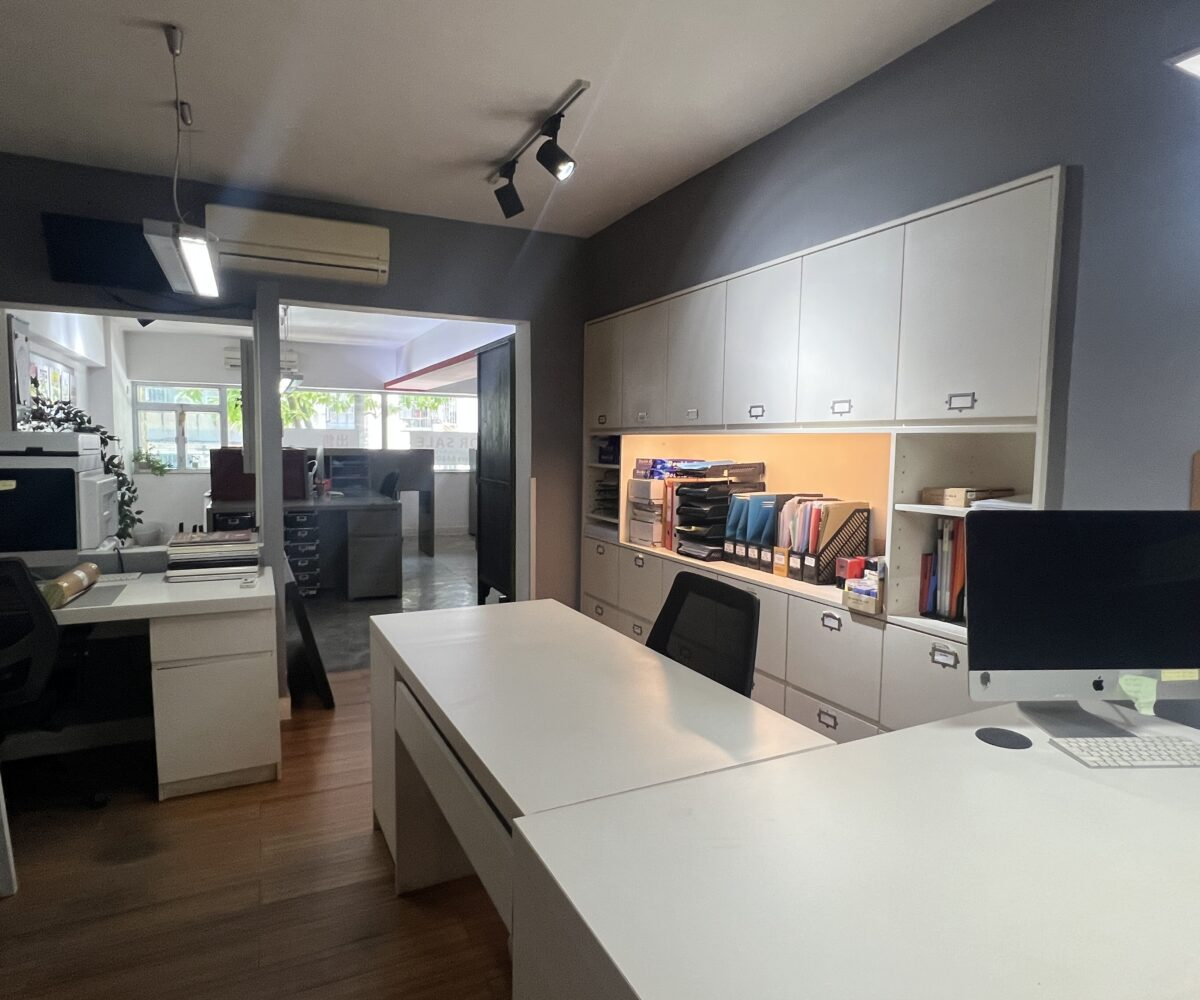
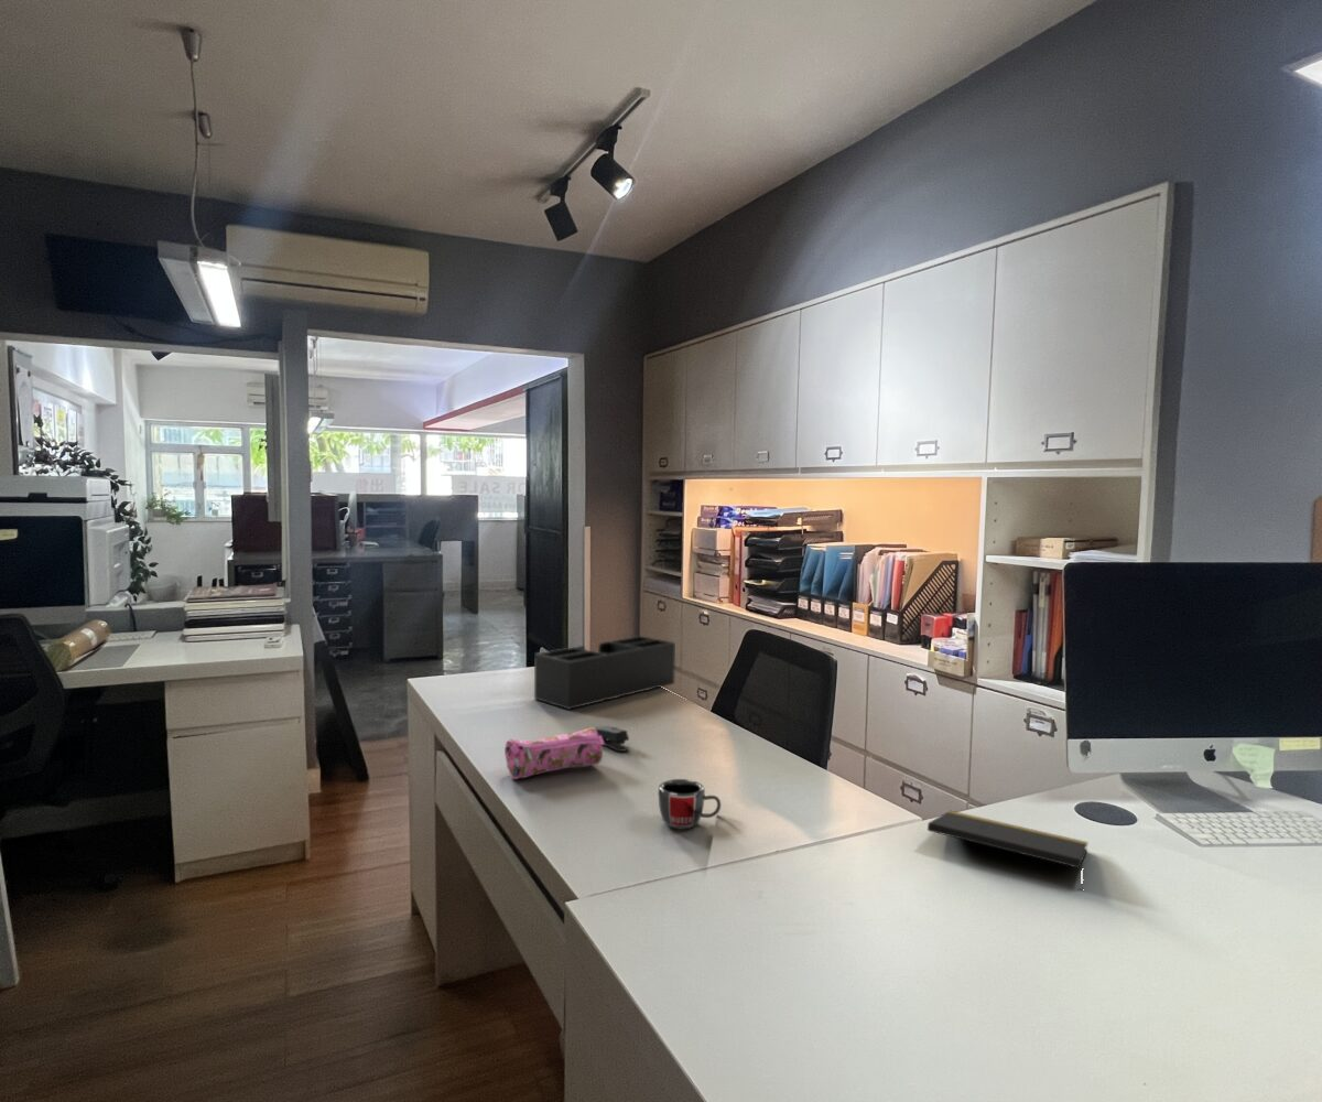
+ notepad (1008, 836)
+ mug (689, 804)
+ desk organizer (607, 669)
+ pencil case (554, 752)
+ stapler (609, 734)
